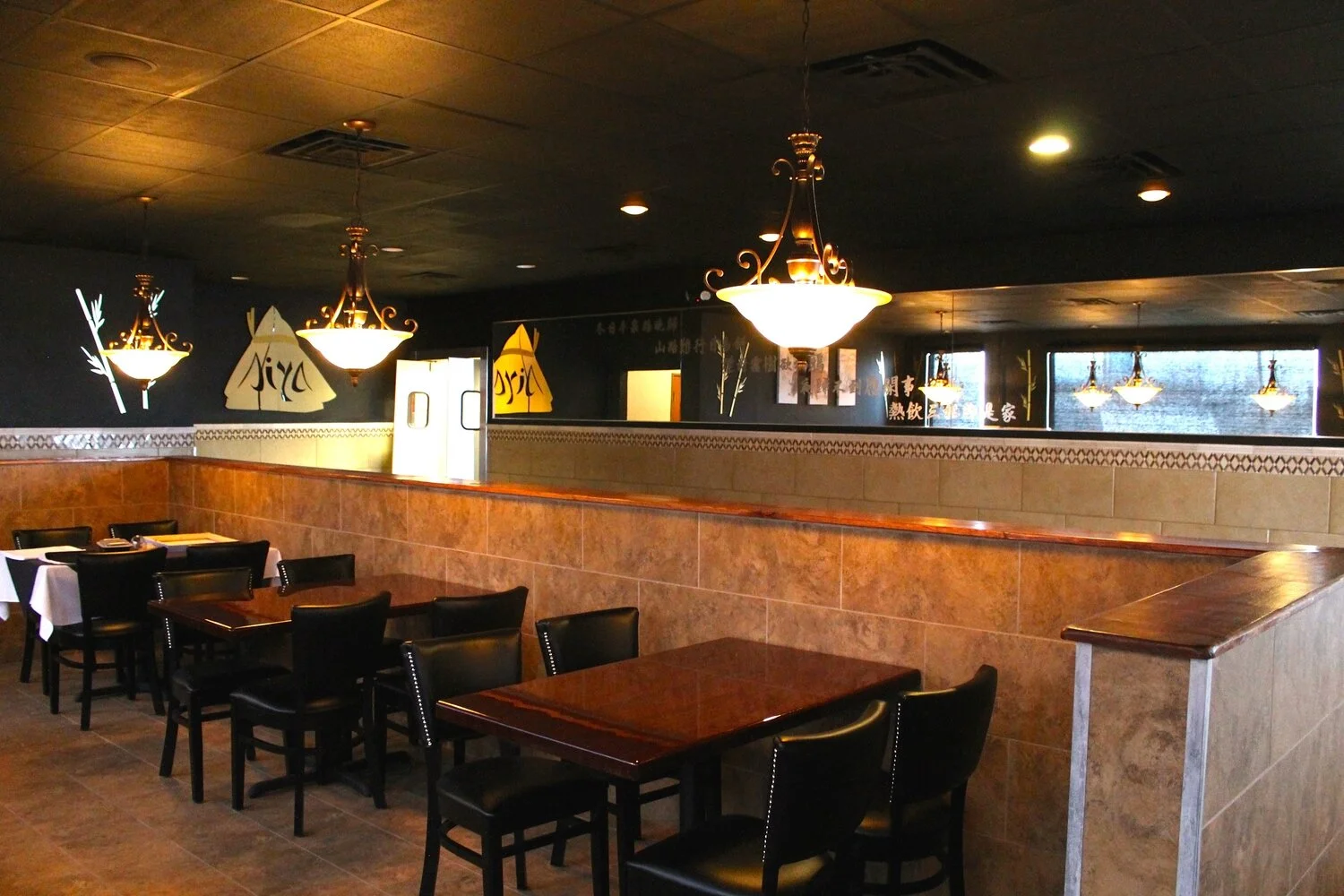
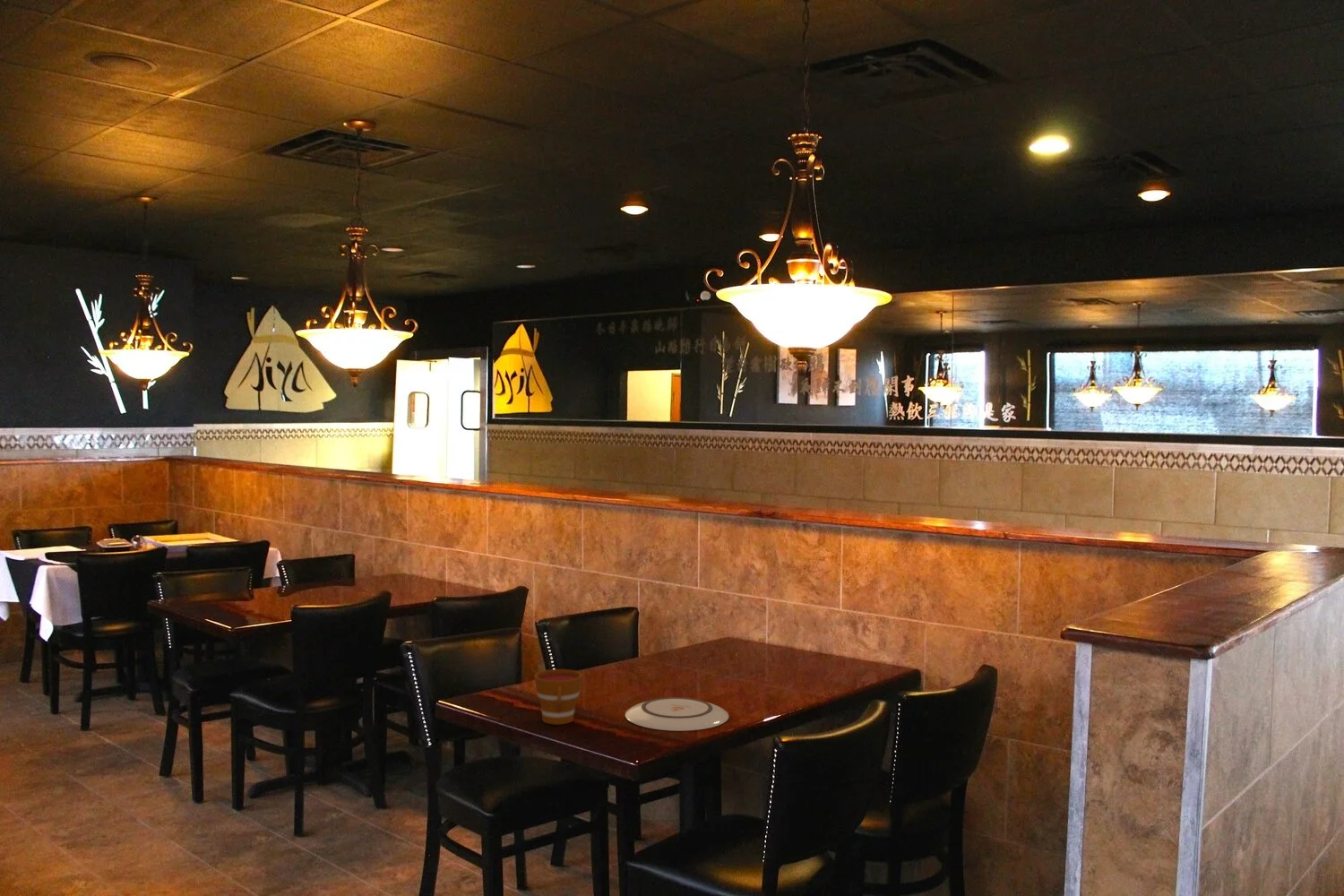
+ plate (676, 711)
+ cup (558, 698)
